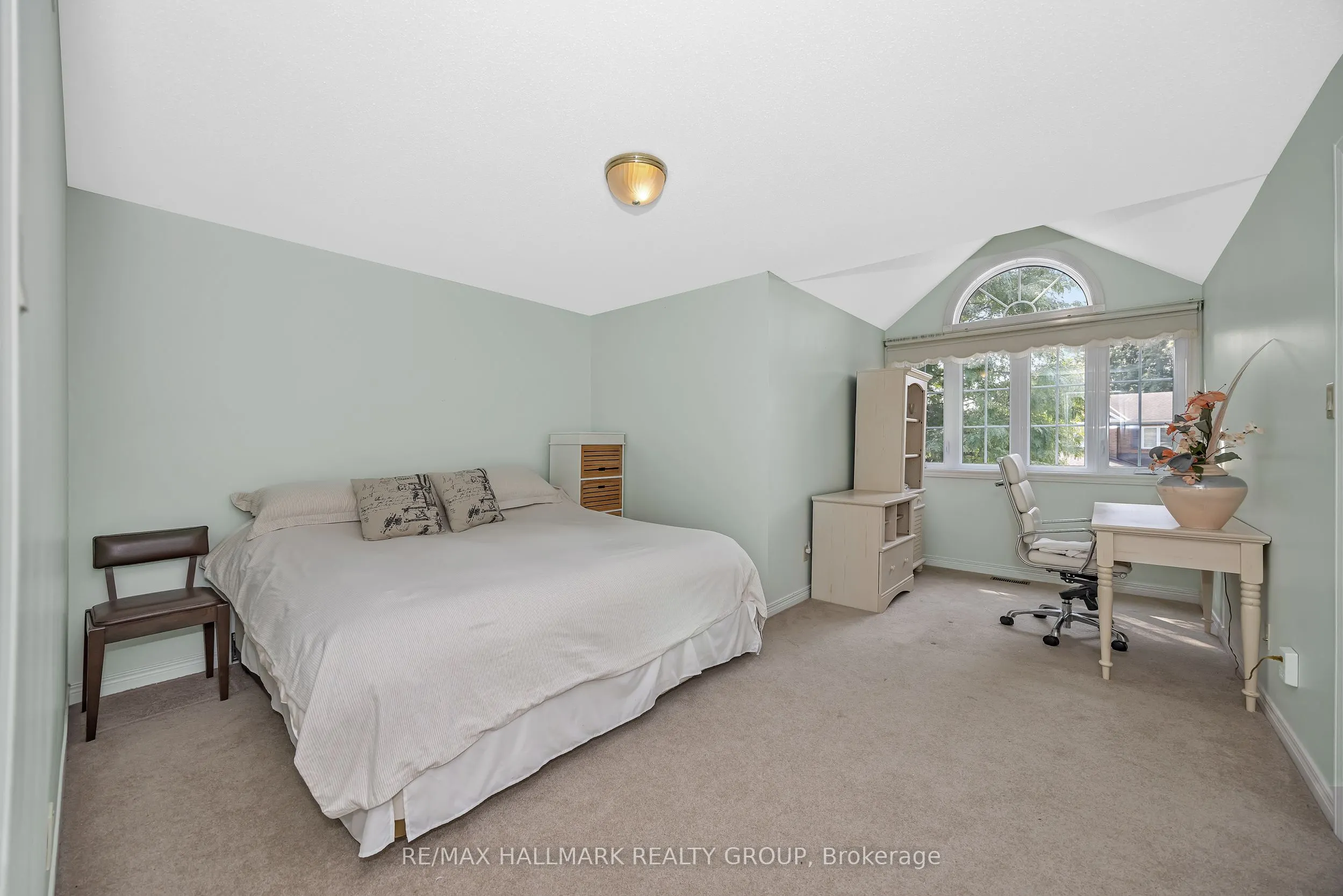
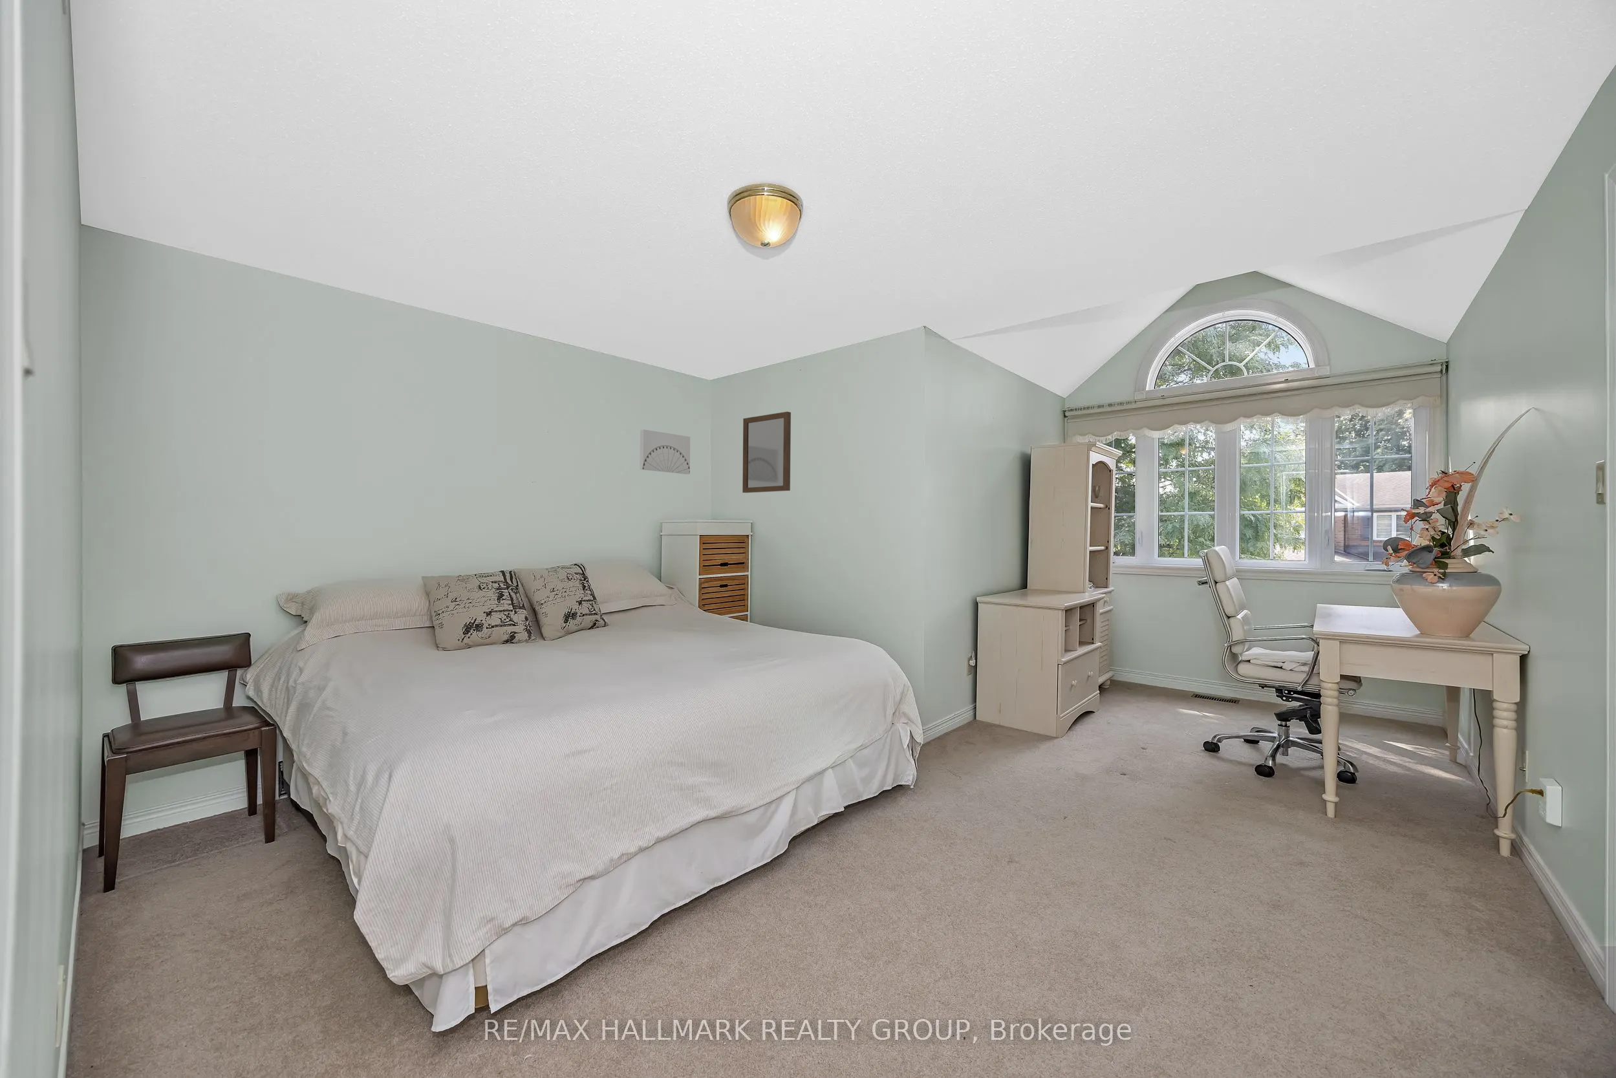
+ wall art (665, 452)
+ home mirror (765, 454)
